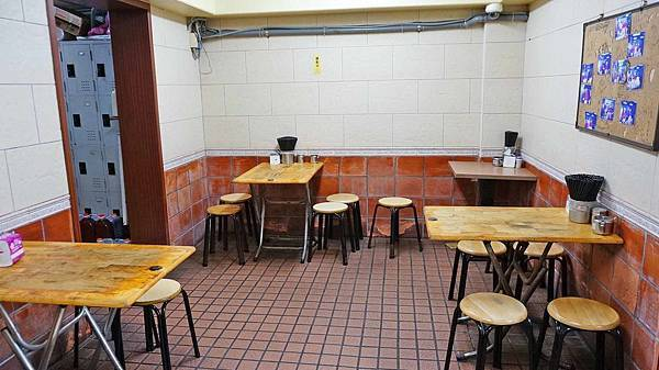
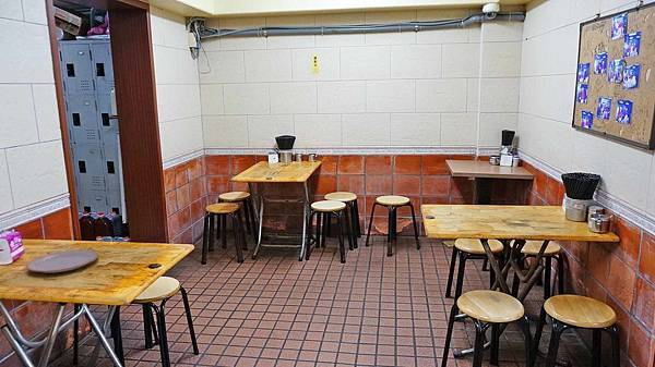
+ plate (63, 261)
